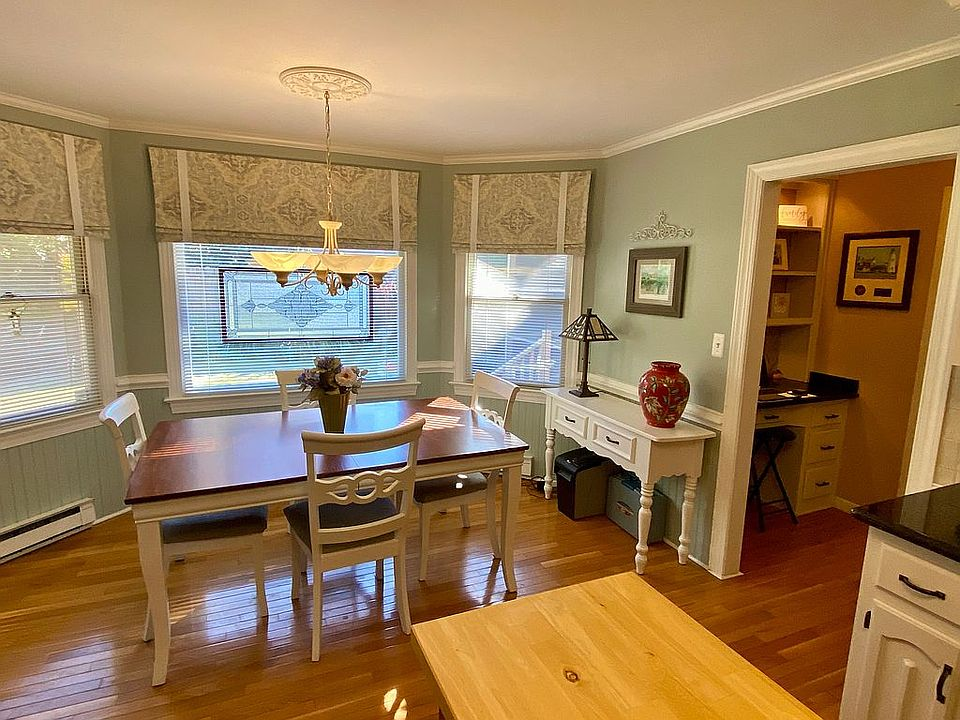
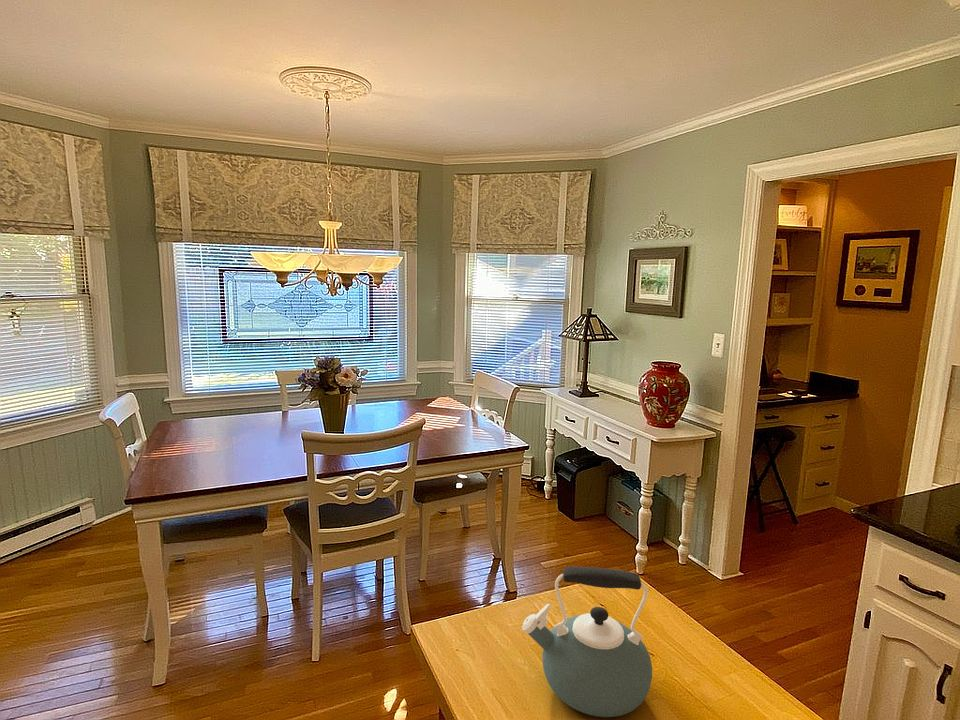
+ kettle (587, 628)
